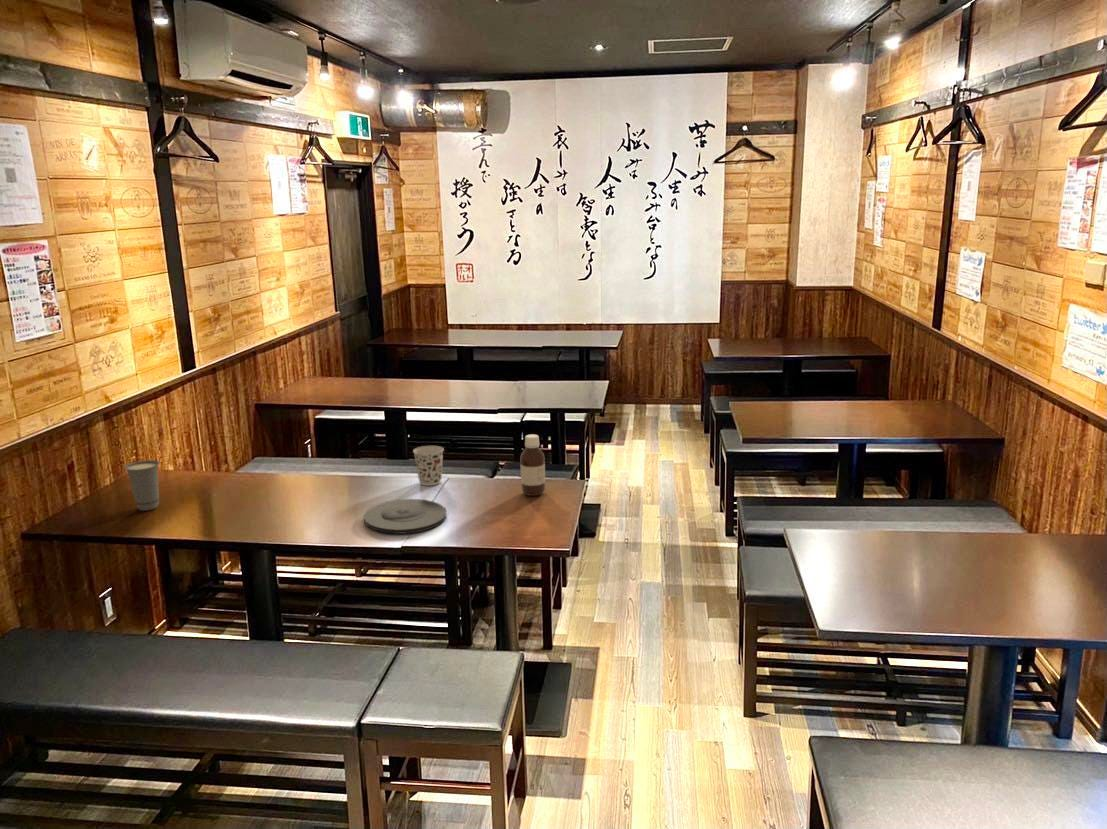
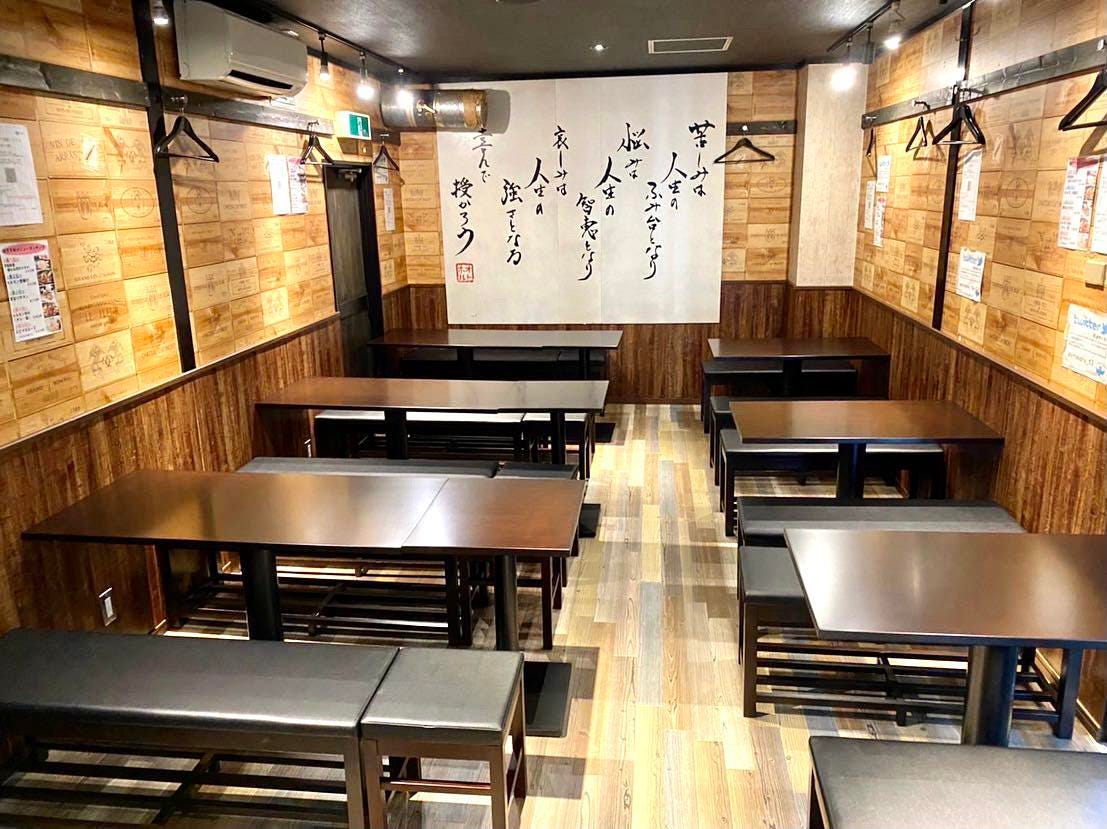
- cup (145, 486)
- plate (405, 512)
- cup (429, 466)
- bottle (532, 464)
